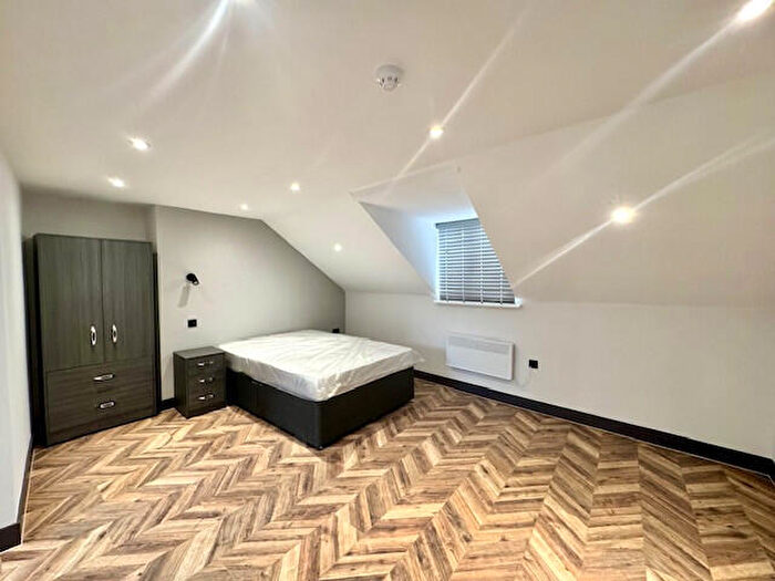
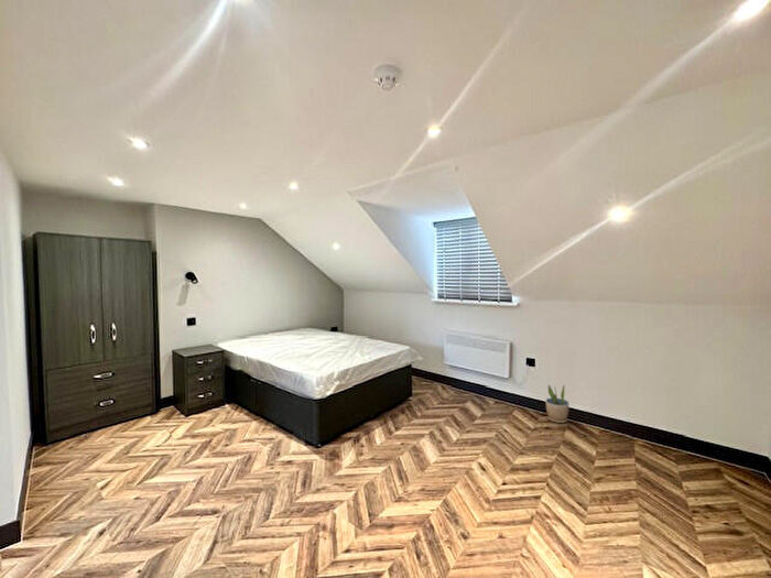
+ potted plant (556, 400)
